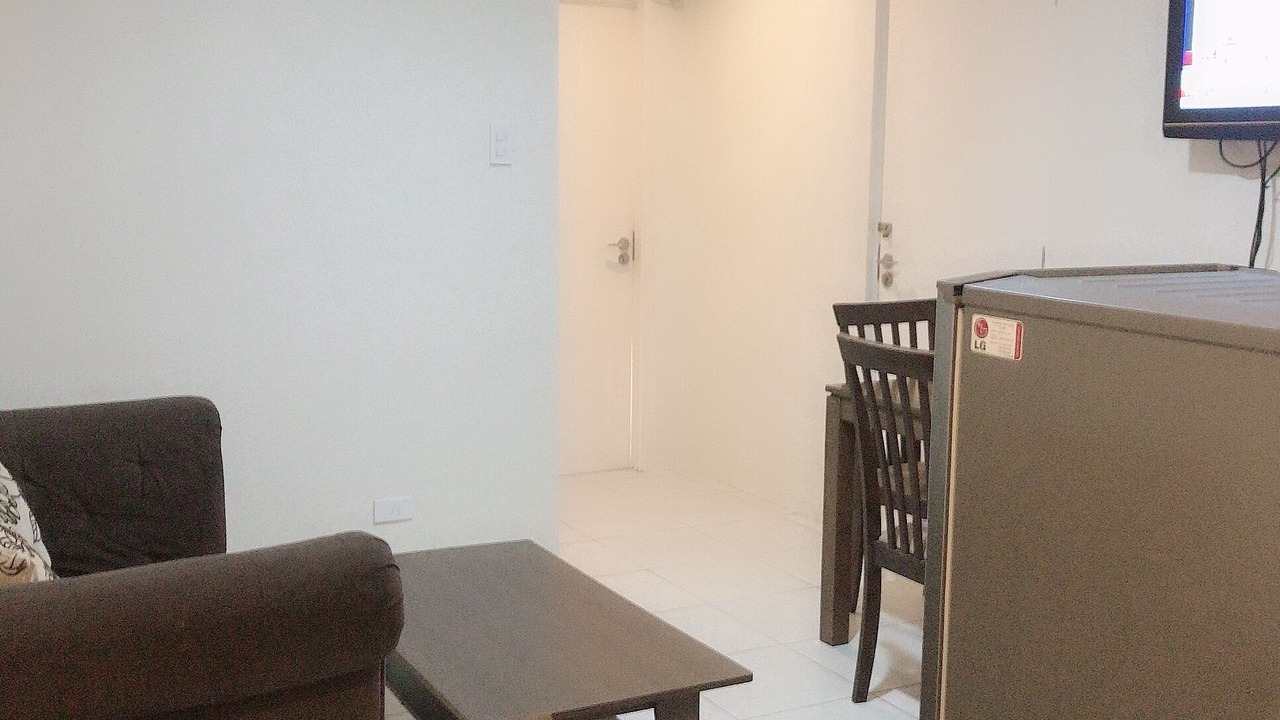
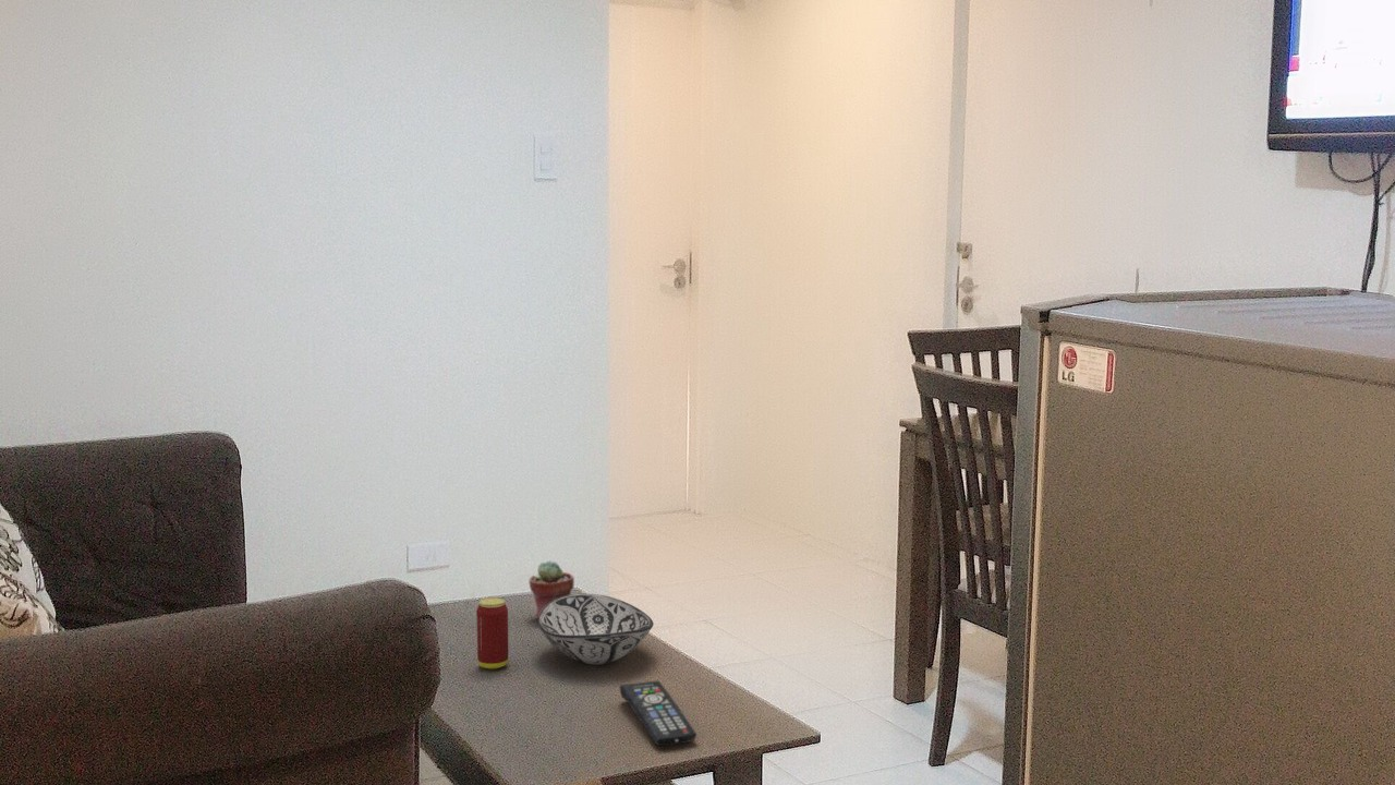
+ beverage can (493, 633)
+ decorative bowl (595, 635)
+ potted succulent (551, 589)
+ remote control (655, 710)
